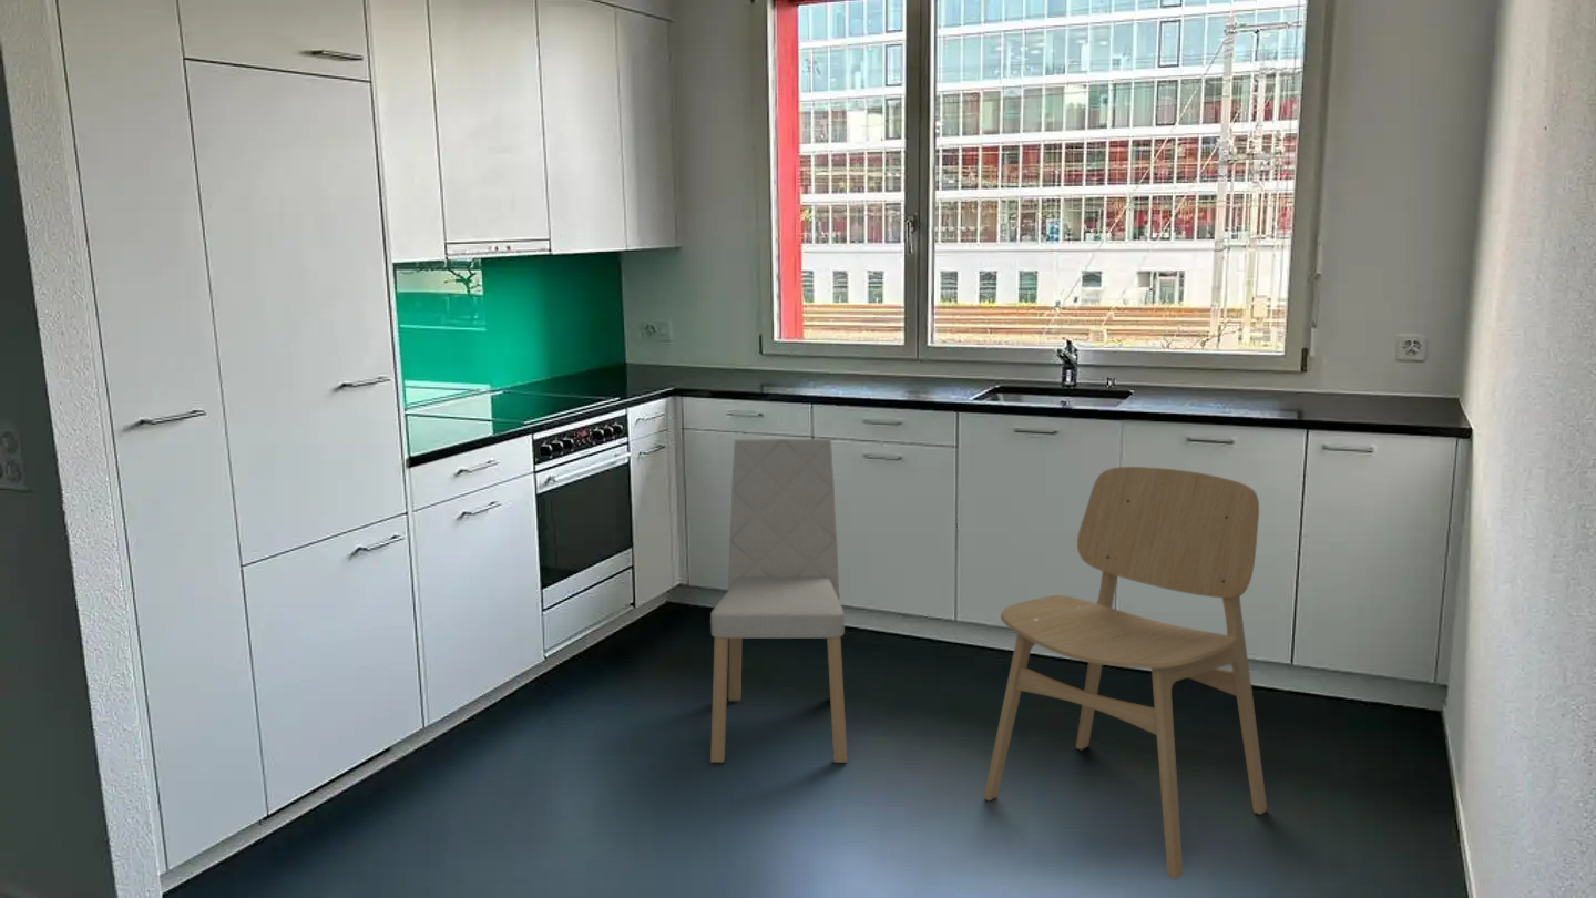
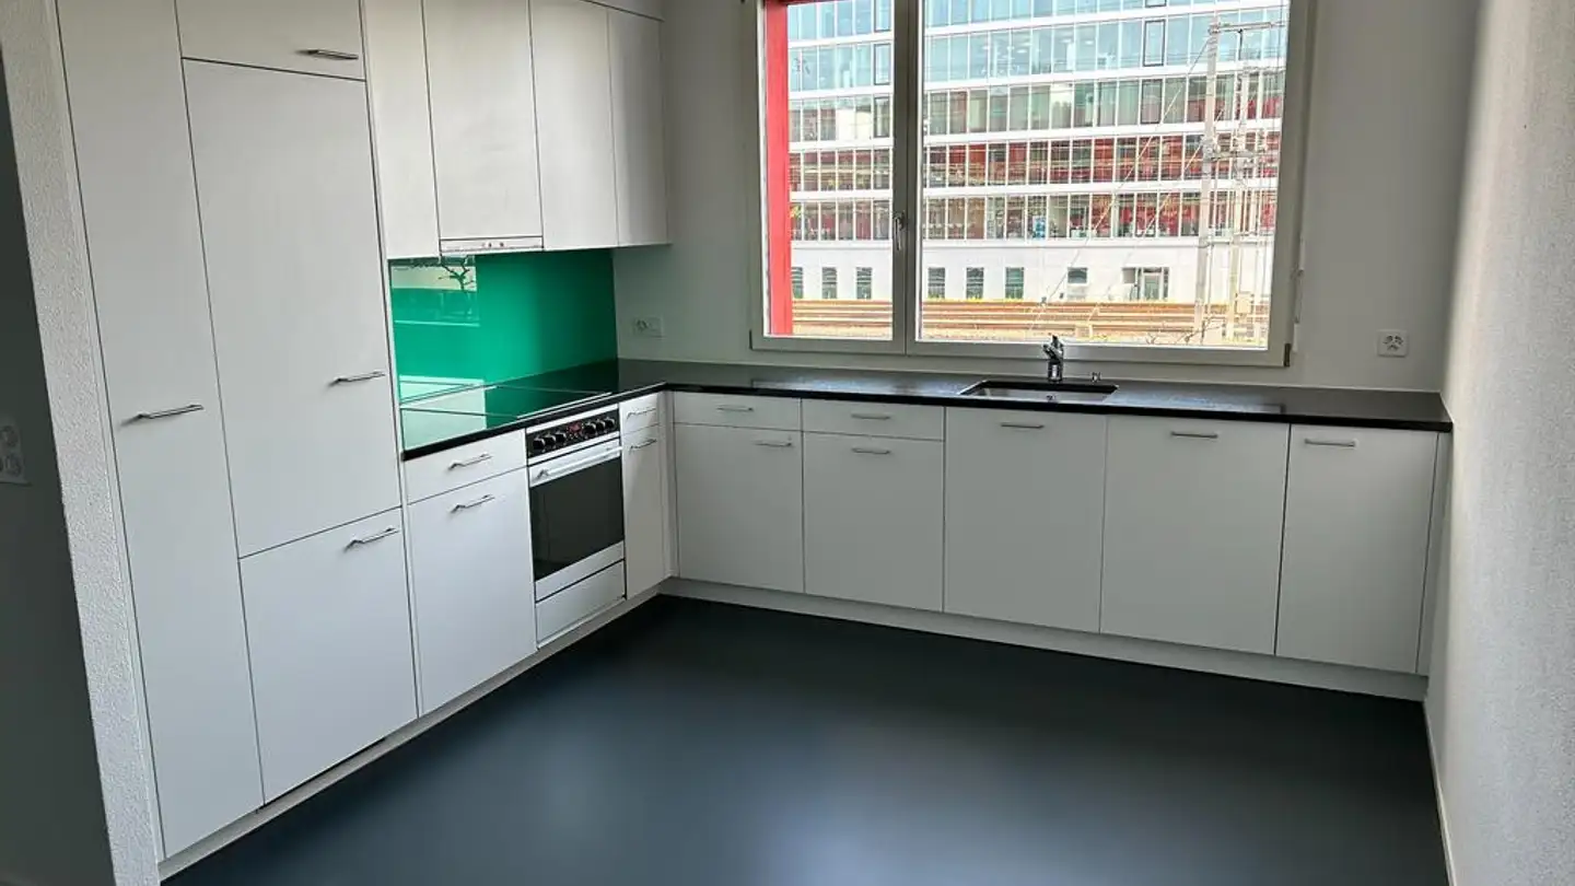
- dining chair (780, 592)
- dining chair (1128, 649)
